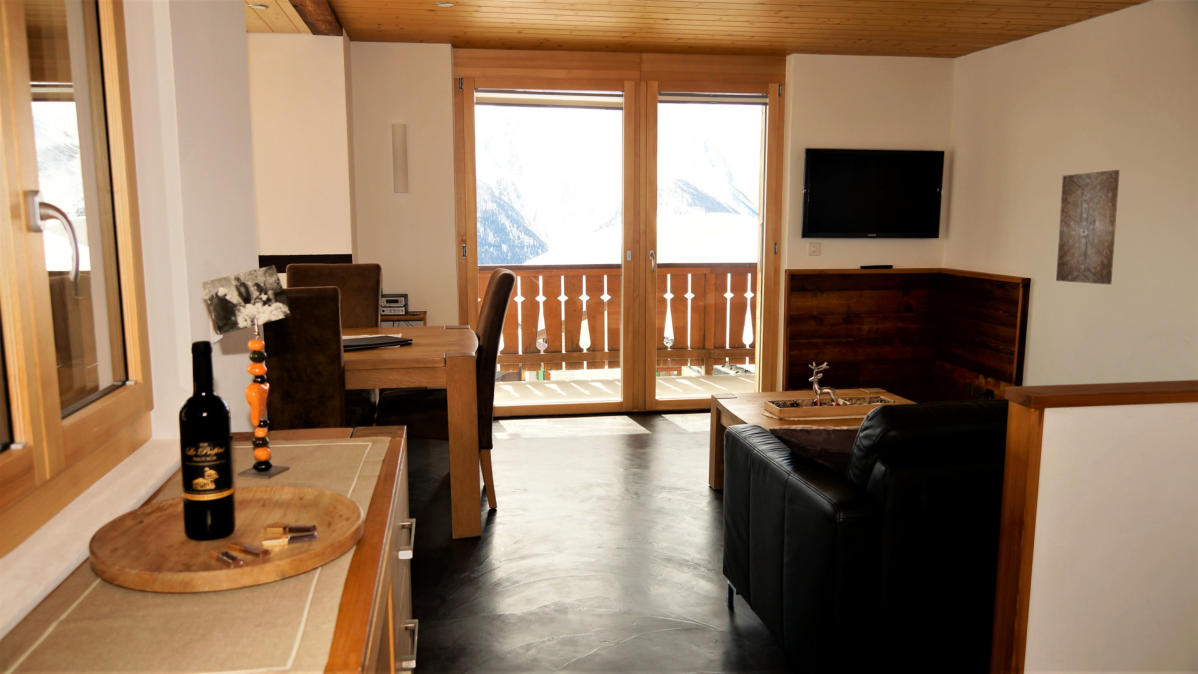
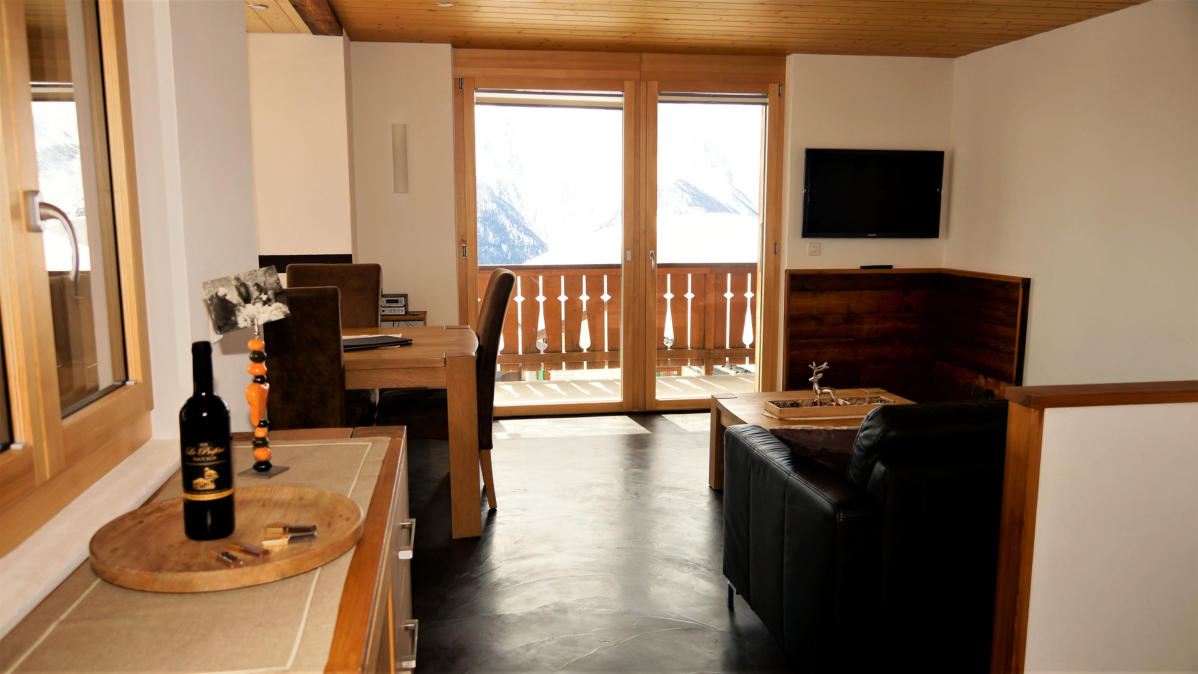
- wall art (1086, 228)
